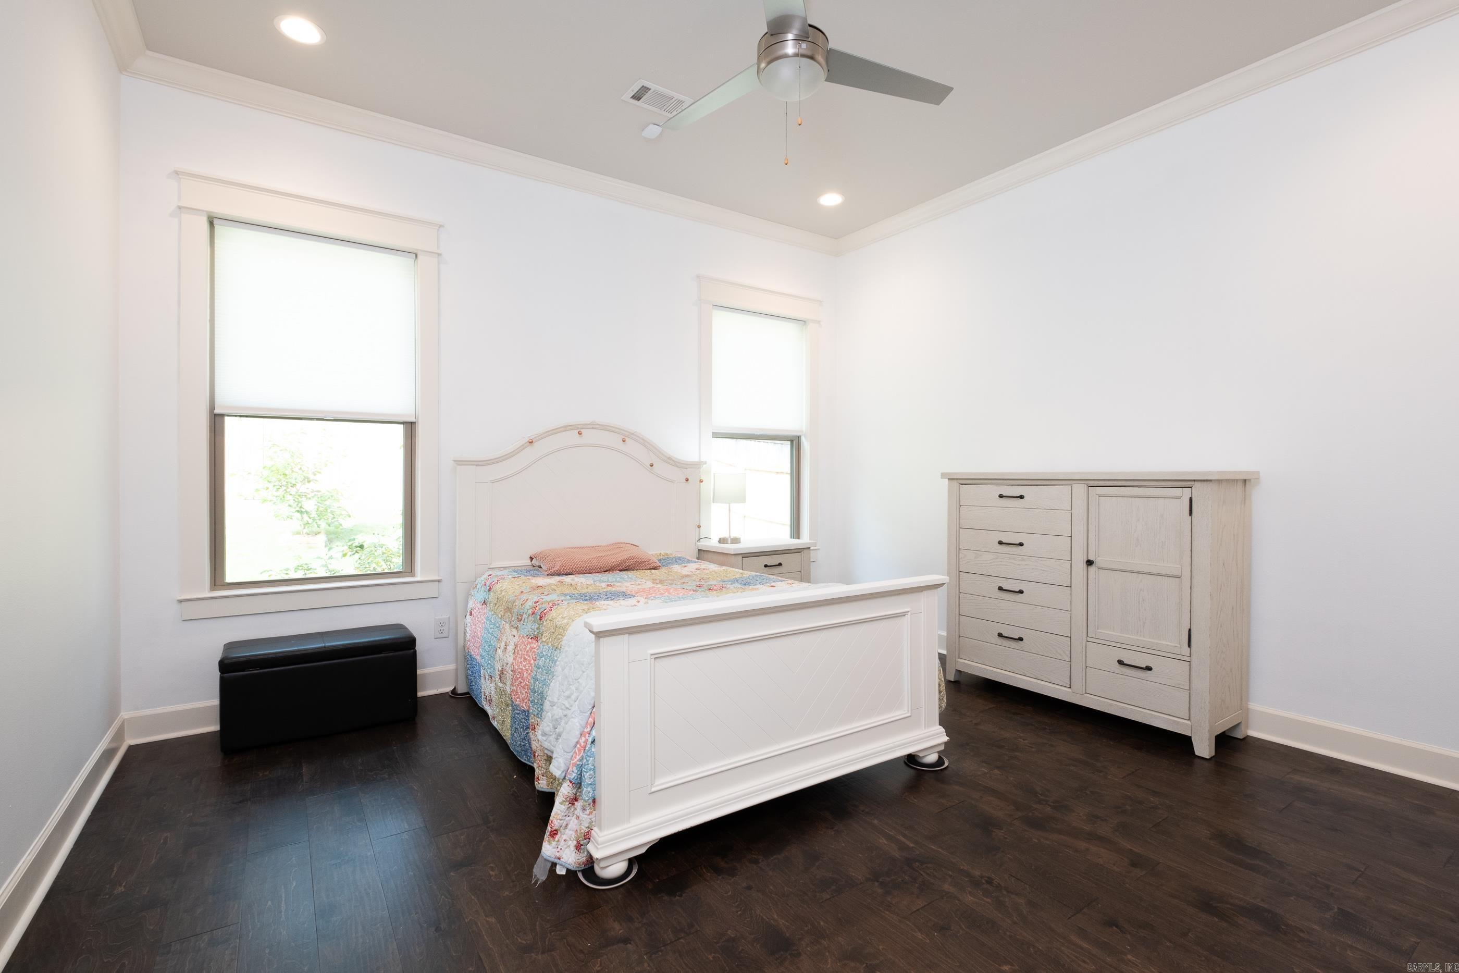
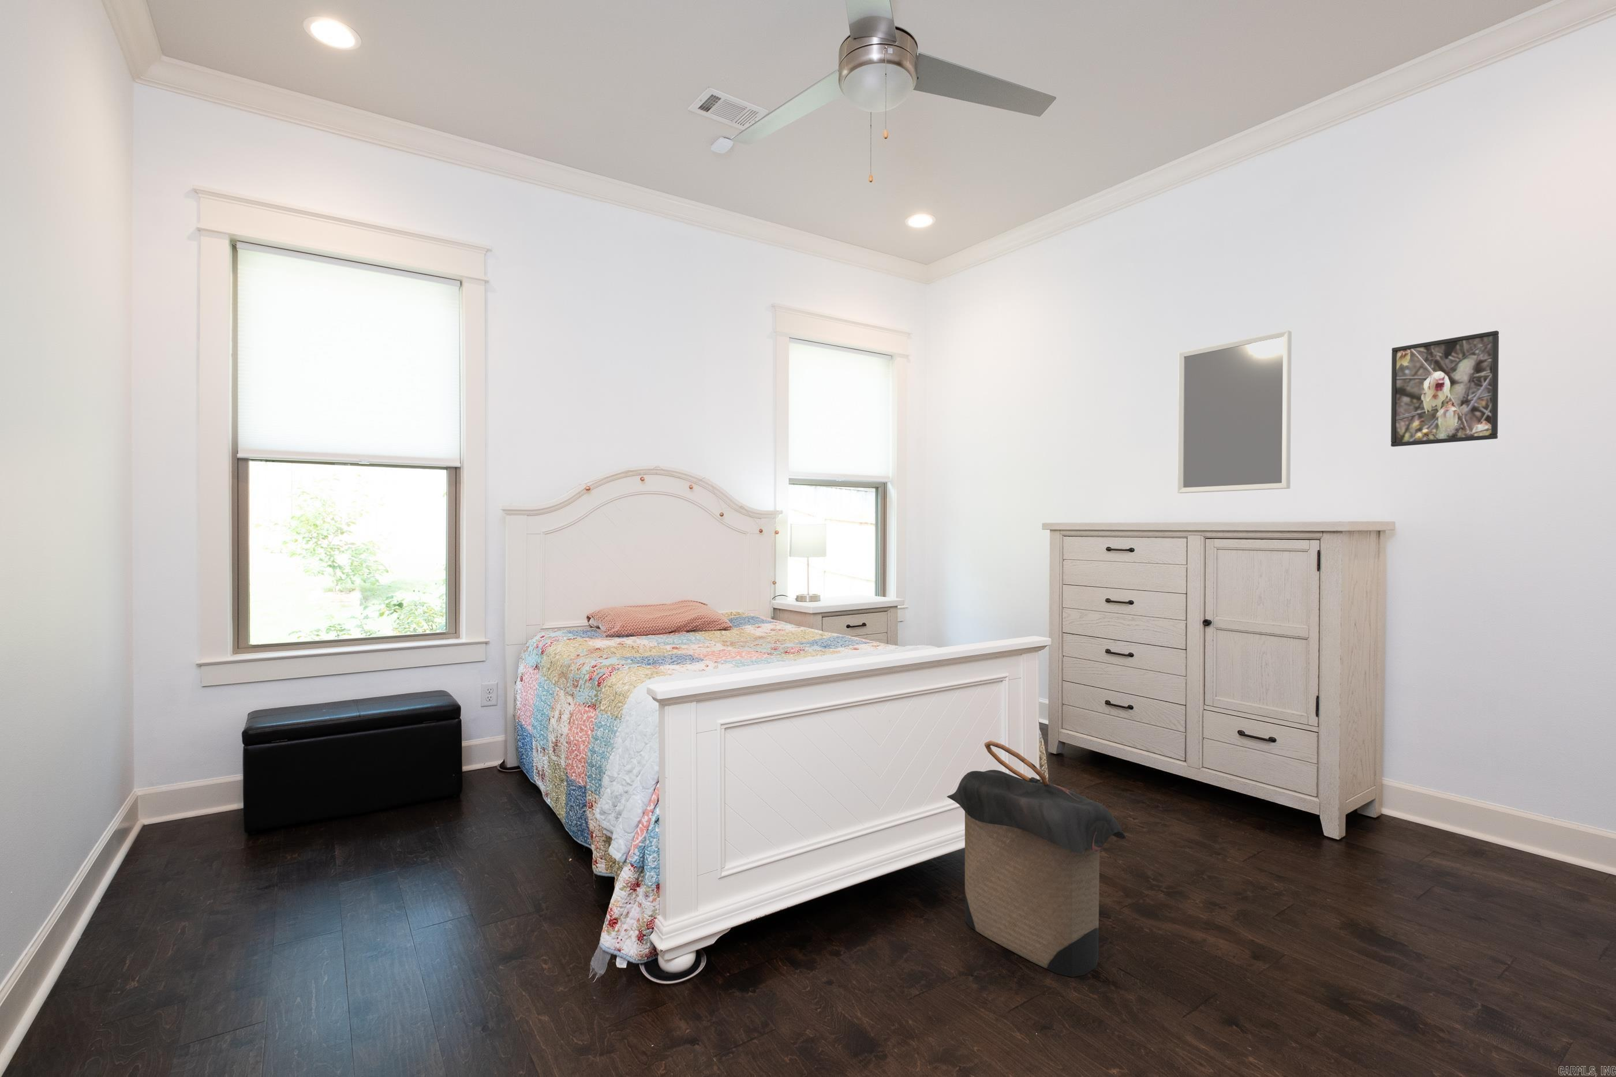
+ home mirror (1231, 416)
+ laundry hamper (1034, 841)
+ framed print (1443, 391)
